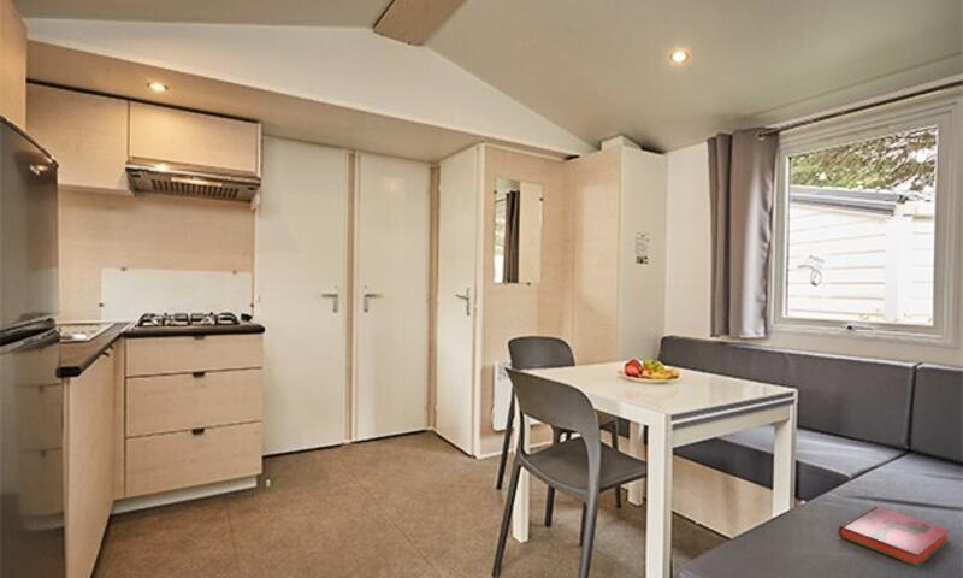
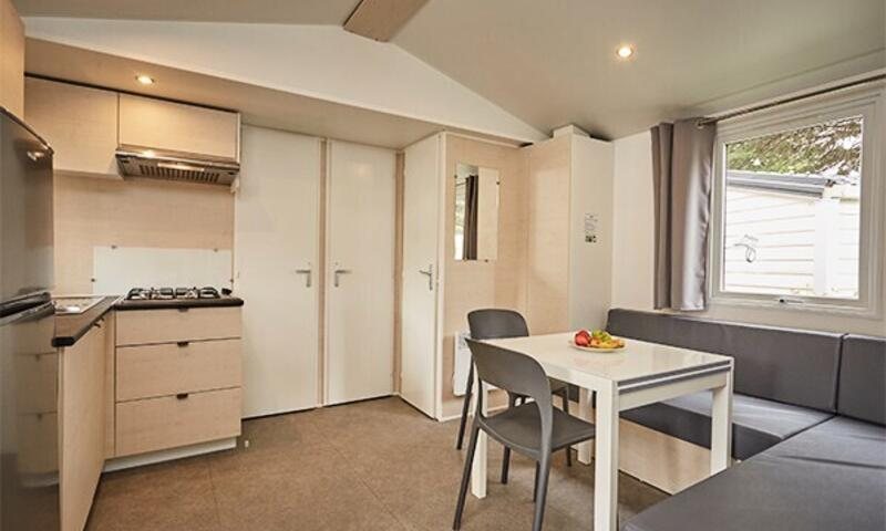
- hardback book (893, 532)
